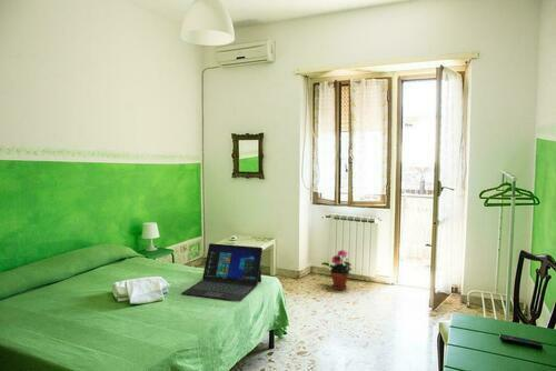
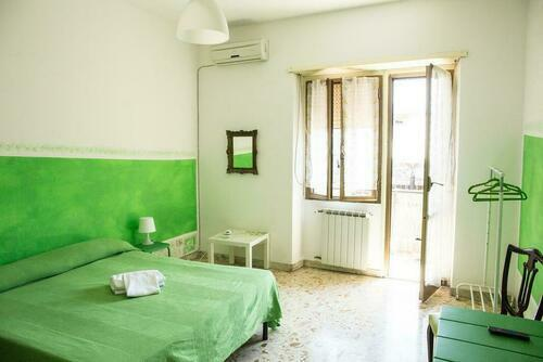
- potted plant (339, 269)
- laptop (224, 269)
